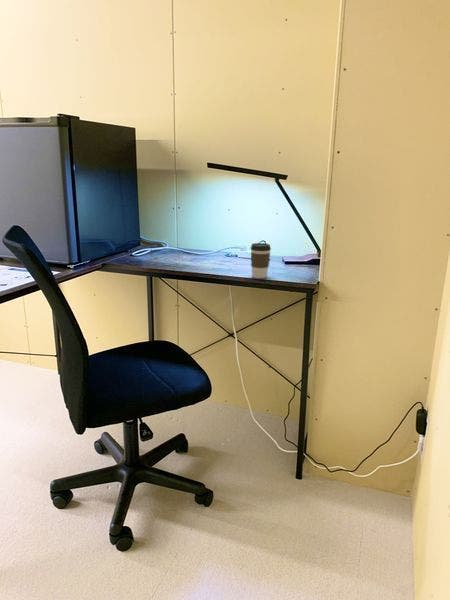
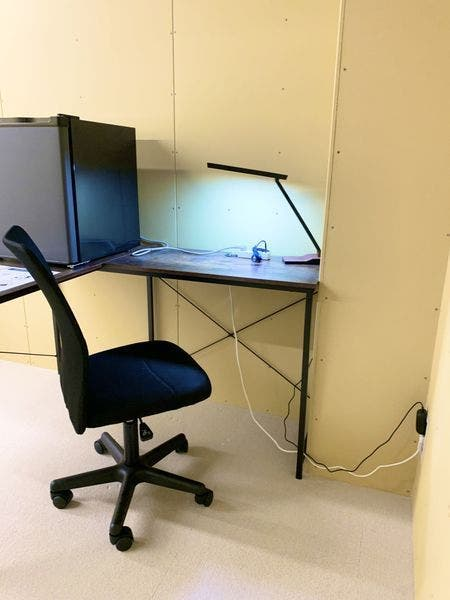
- coffee cup (260, 260)
